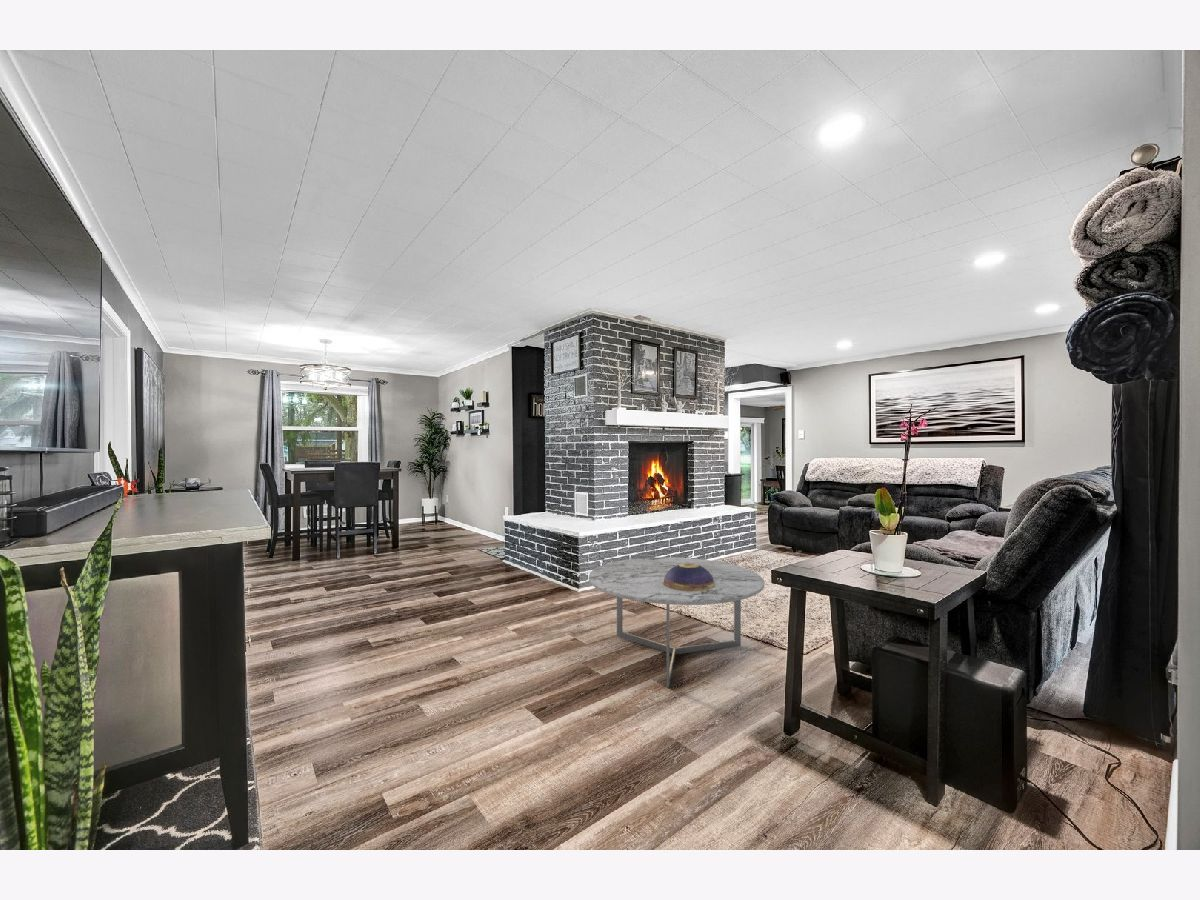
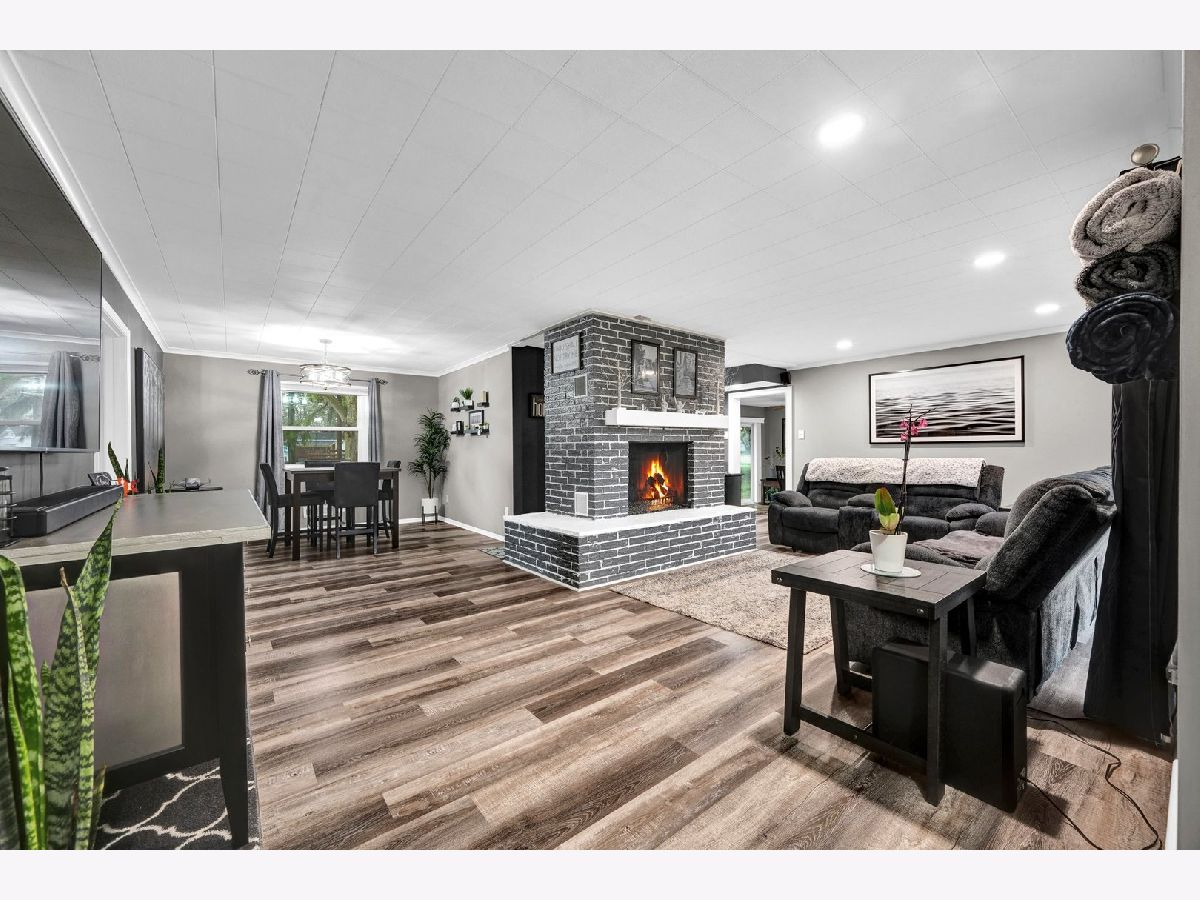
- coffee table (668, 614)
- decorative bowl (688, 573)
